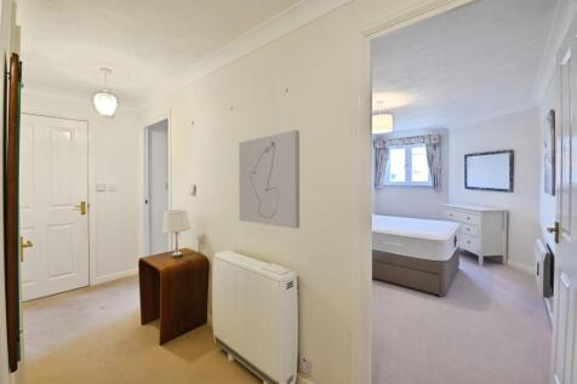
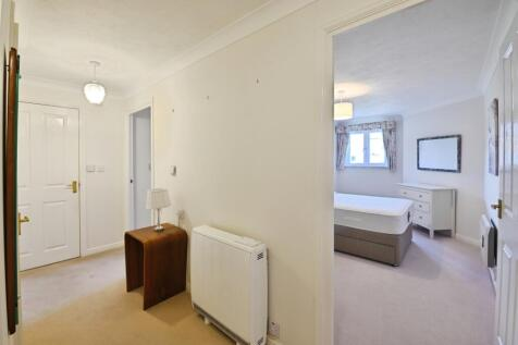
- wall art (265, 180)
